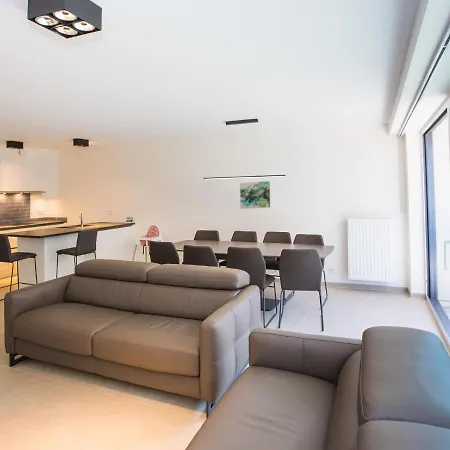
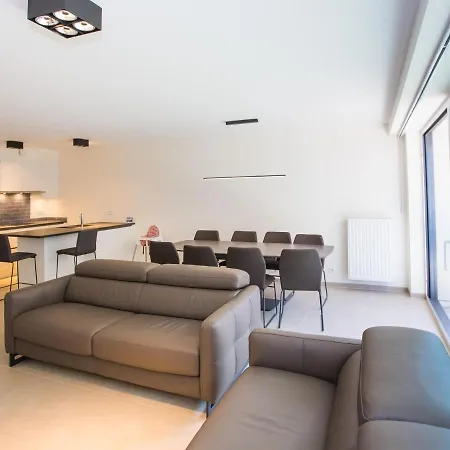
- wall art (254, 195)
